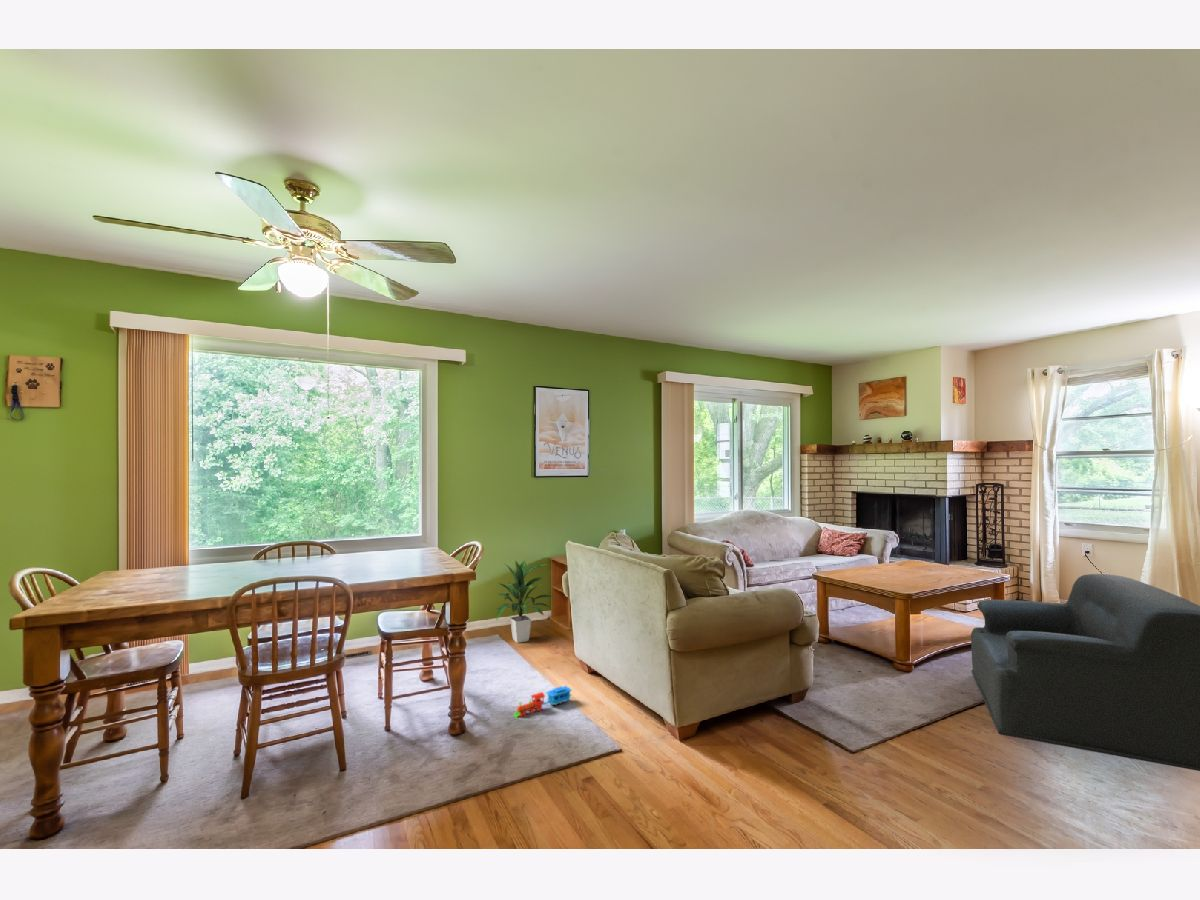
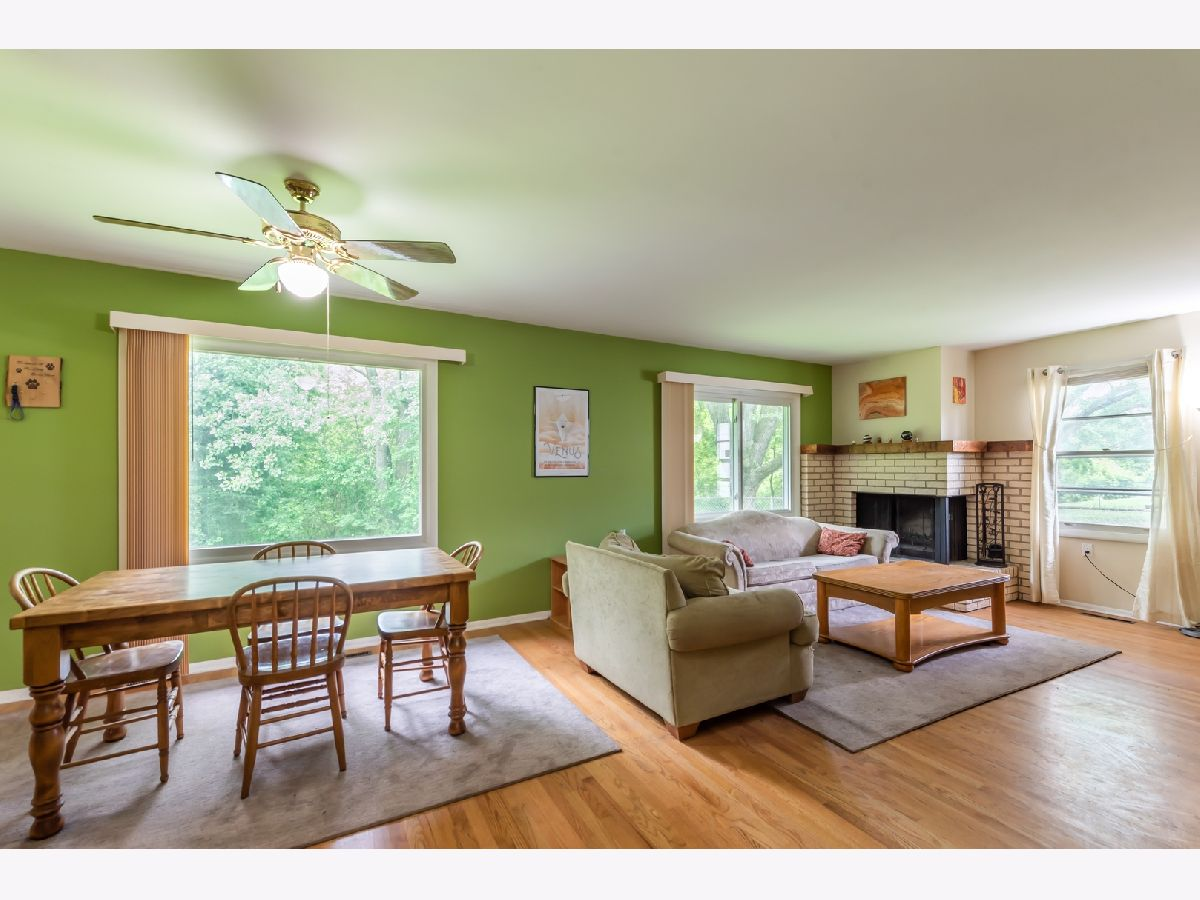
- toy train (543, 699)
- indoor plant (521, 598)
- armchair (1072, 648)
